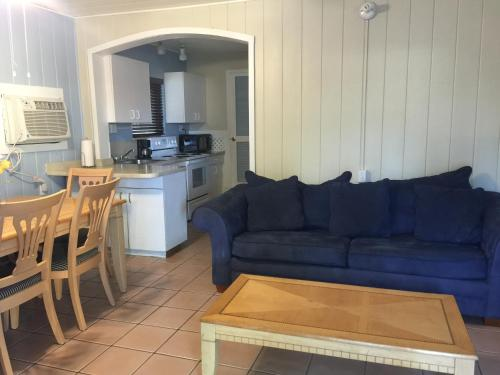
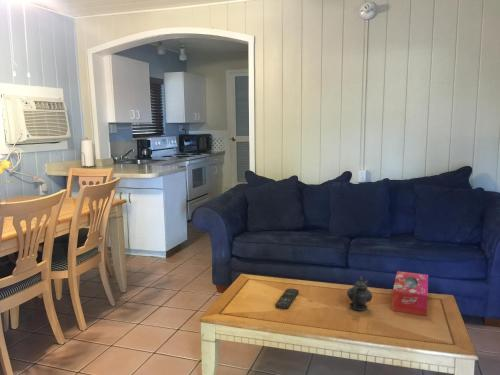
+ teapot (359, 291)
+ tissue box (410, 291)
+ remote control (287, 298)
